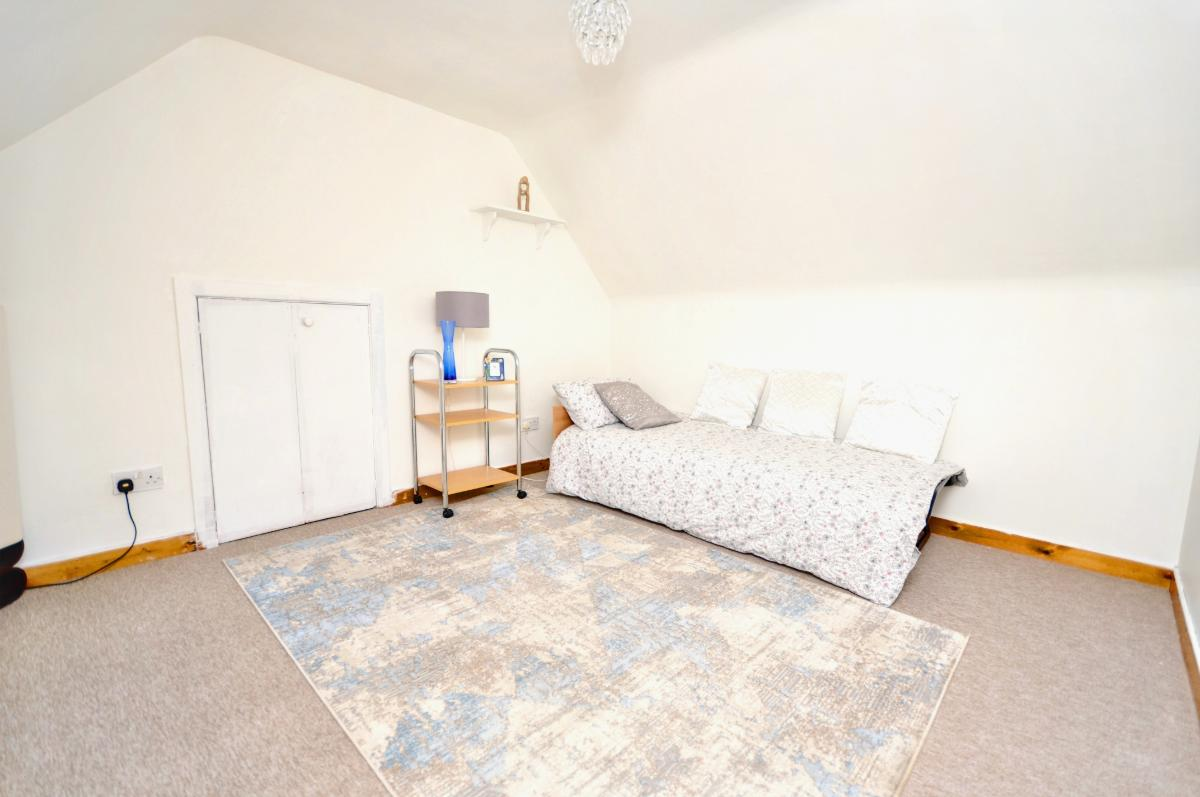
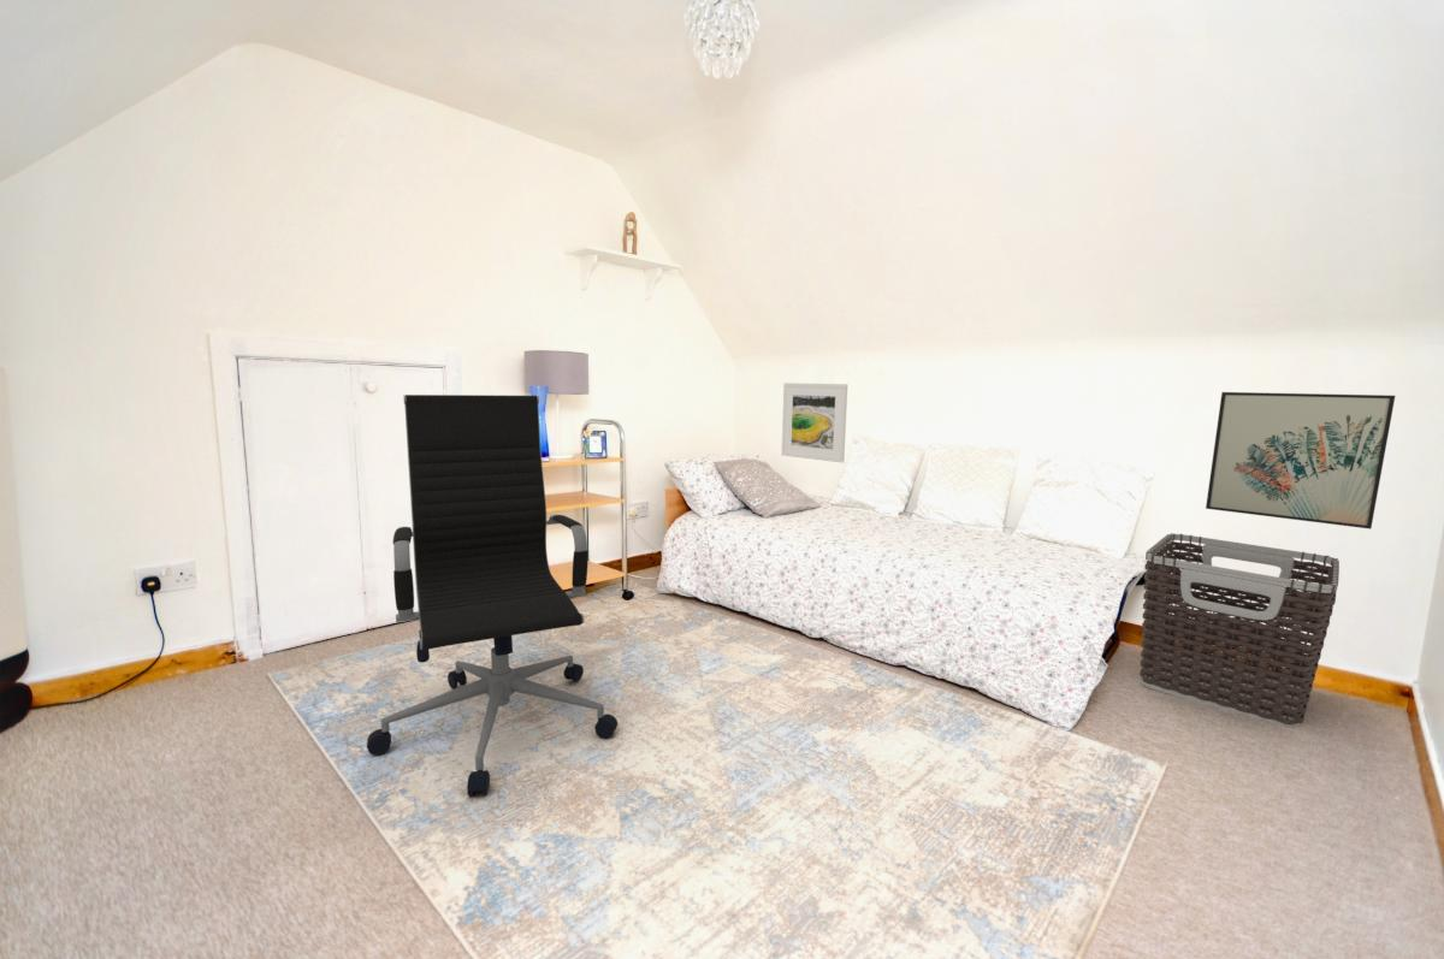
+ clothes hamper (1231, 621)
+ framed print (812, 421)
+ office chair (486, 569)
+ wall art (1292, 456)
